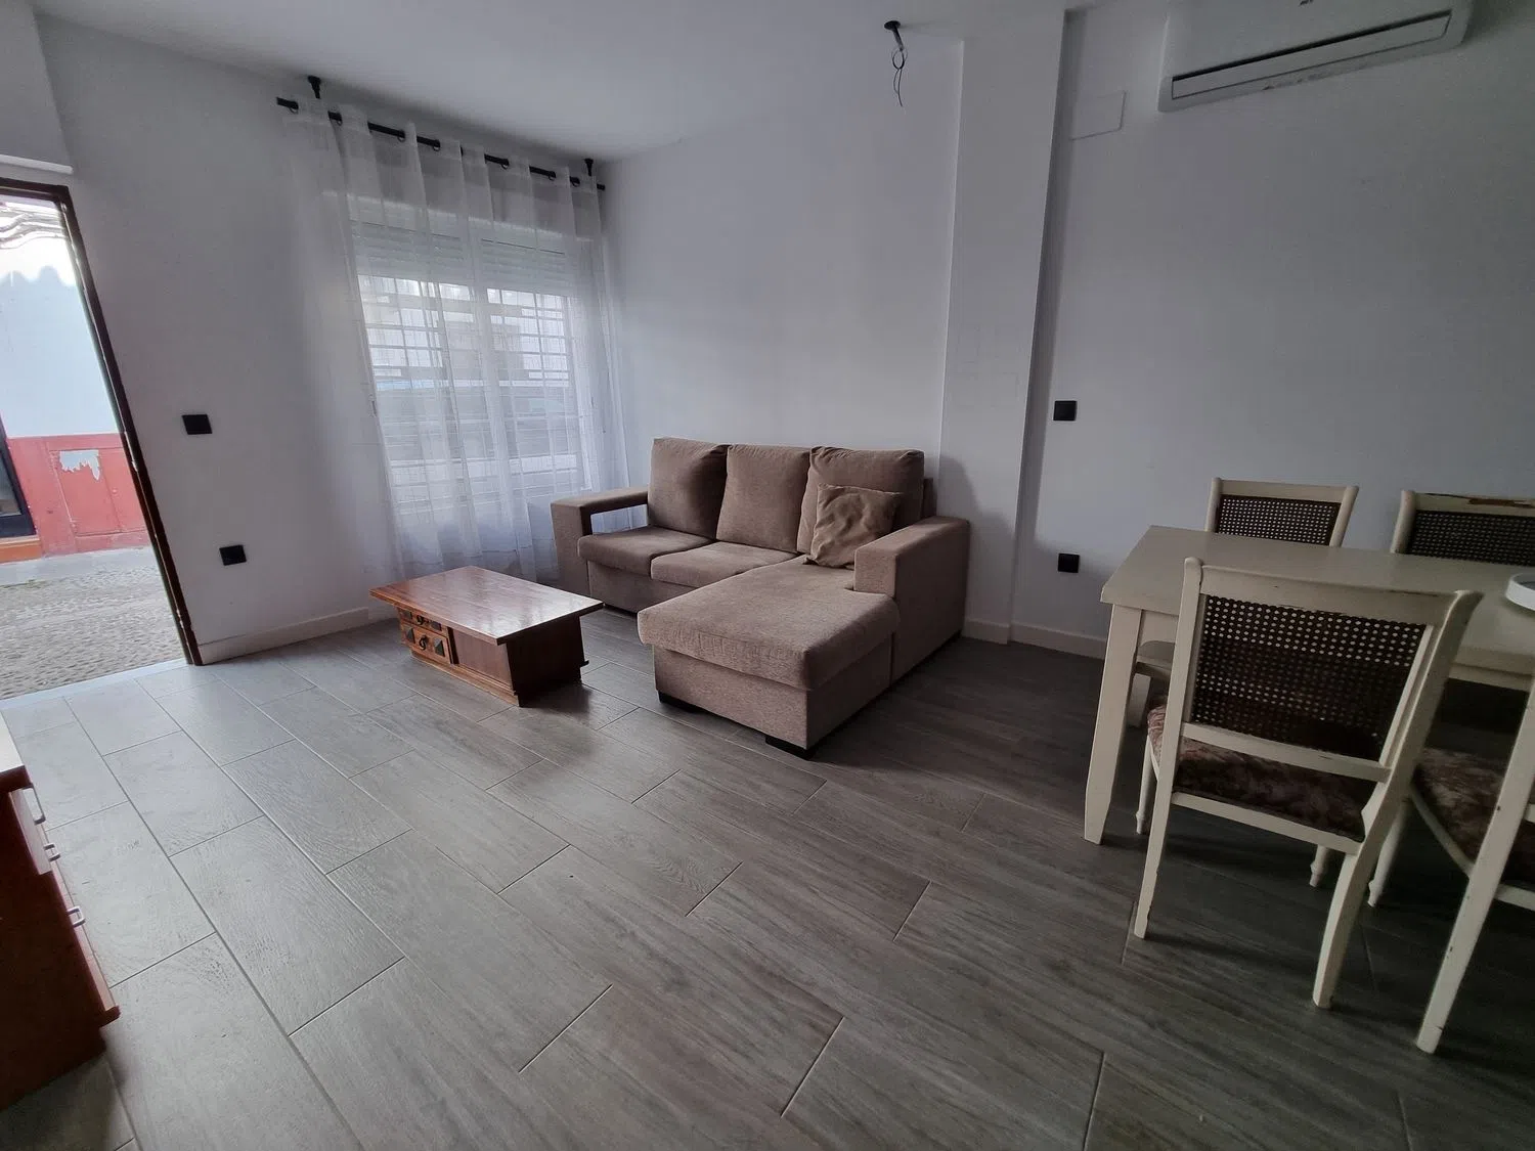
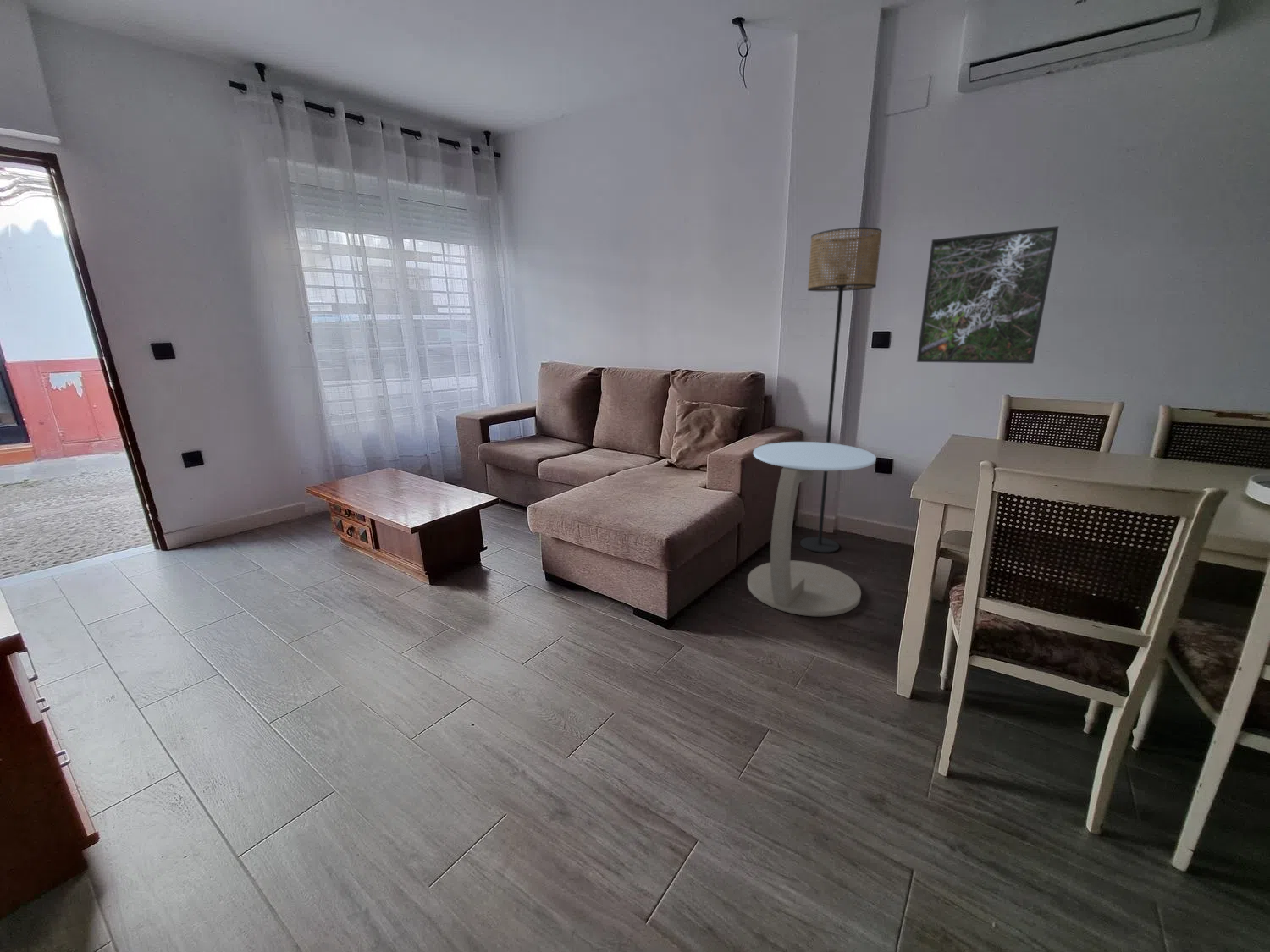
+ floor lamp (831, 402)
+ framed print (981, 300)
+ side table (792, 521)
